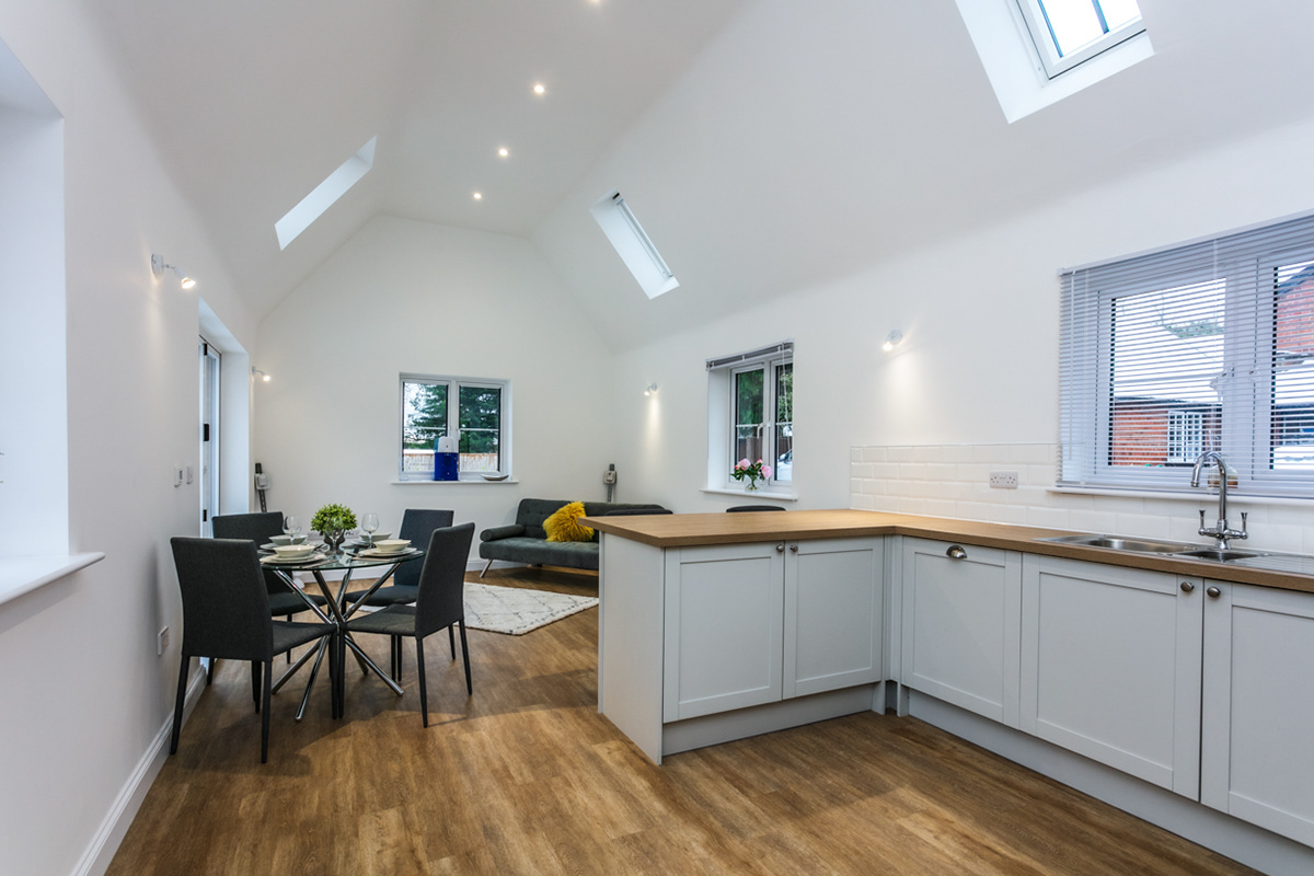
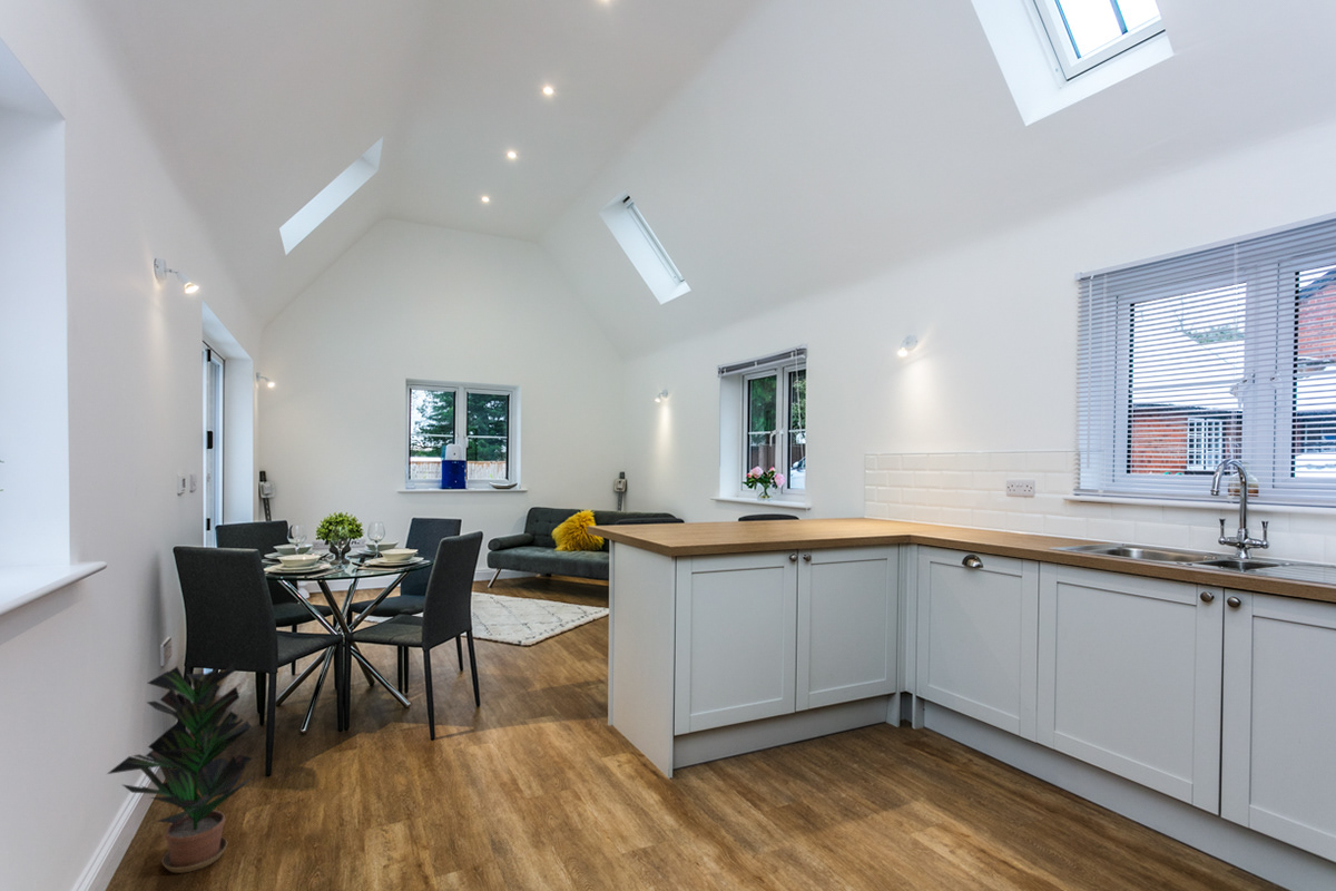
+ potted plant (183, 765)
